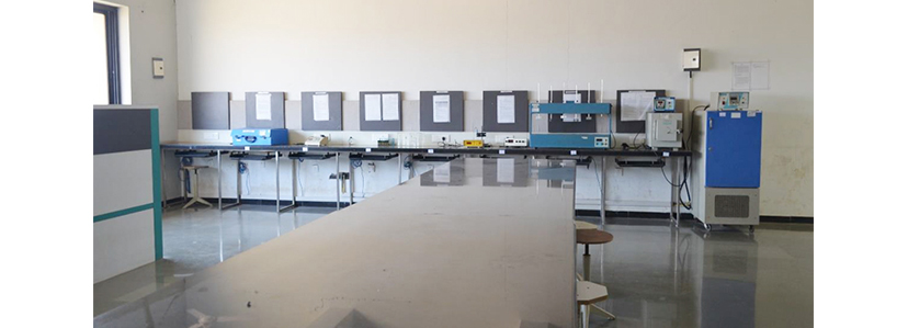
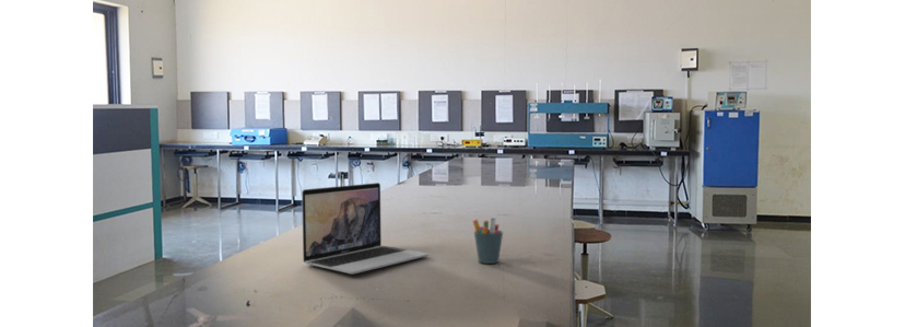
+ laptop (367, 224)
+ pen holder (487, 238)
